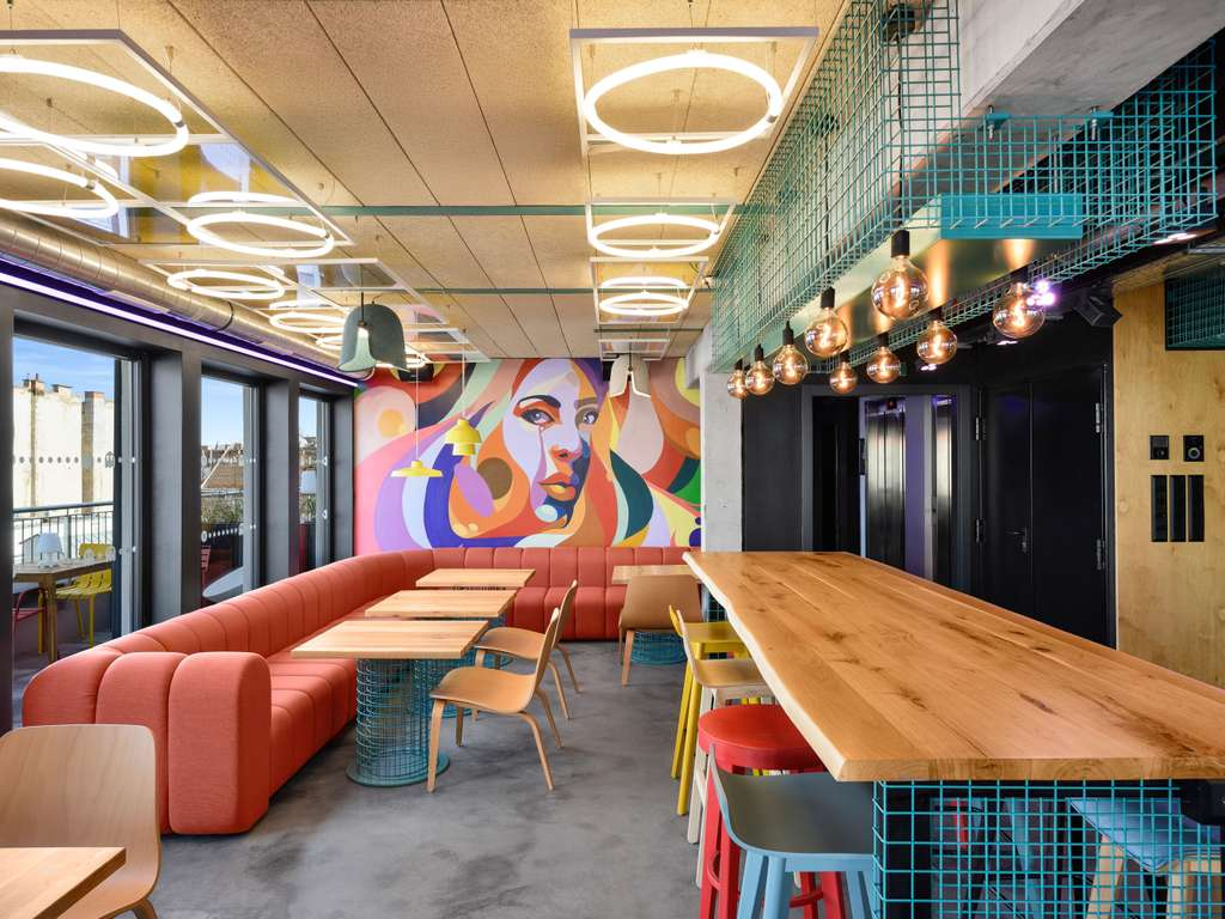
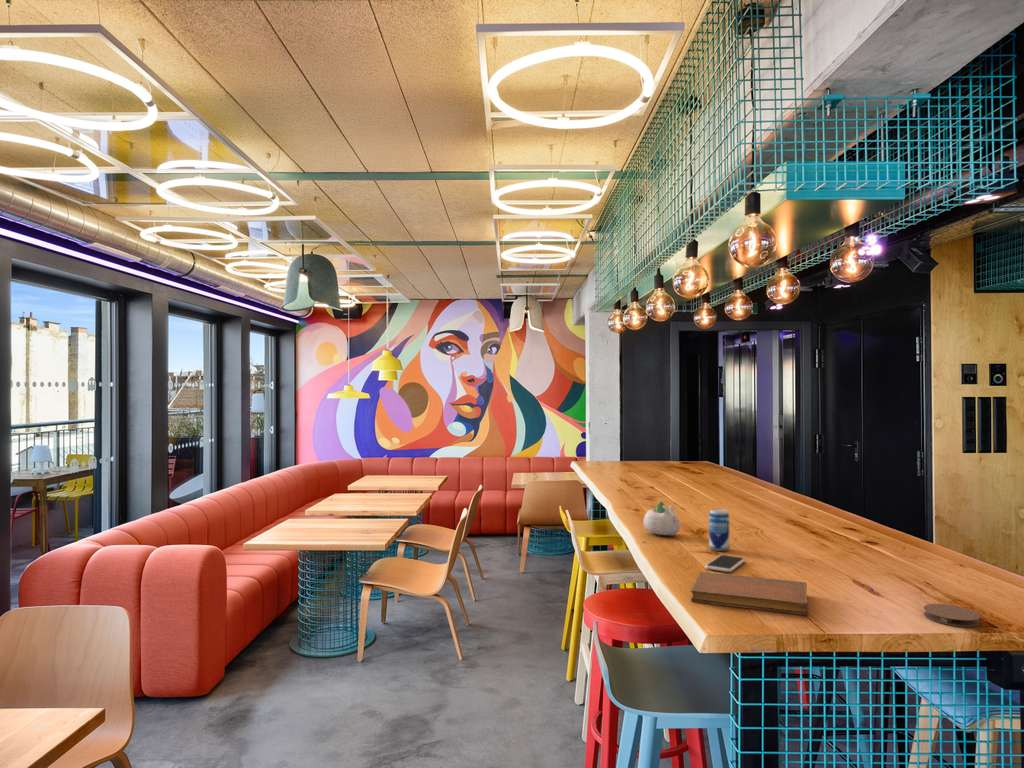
+ smartphone (725, 563)
+ coaster (951, 614)
+ beverage can (719, 529)
+ succulent planter (662, 517)
+ notebook (749, 591)
